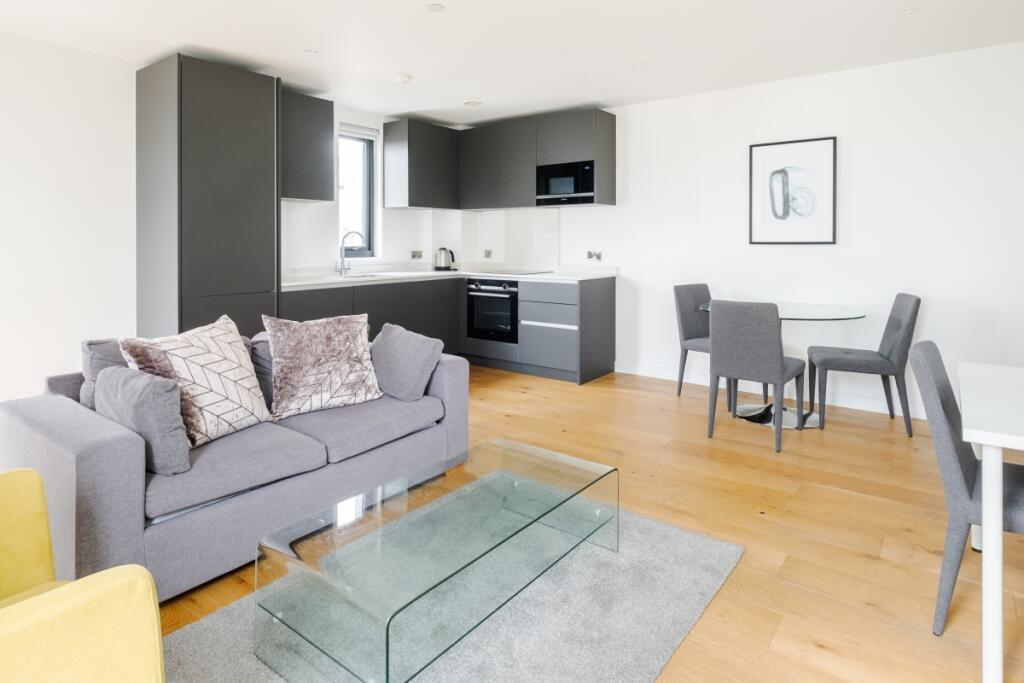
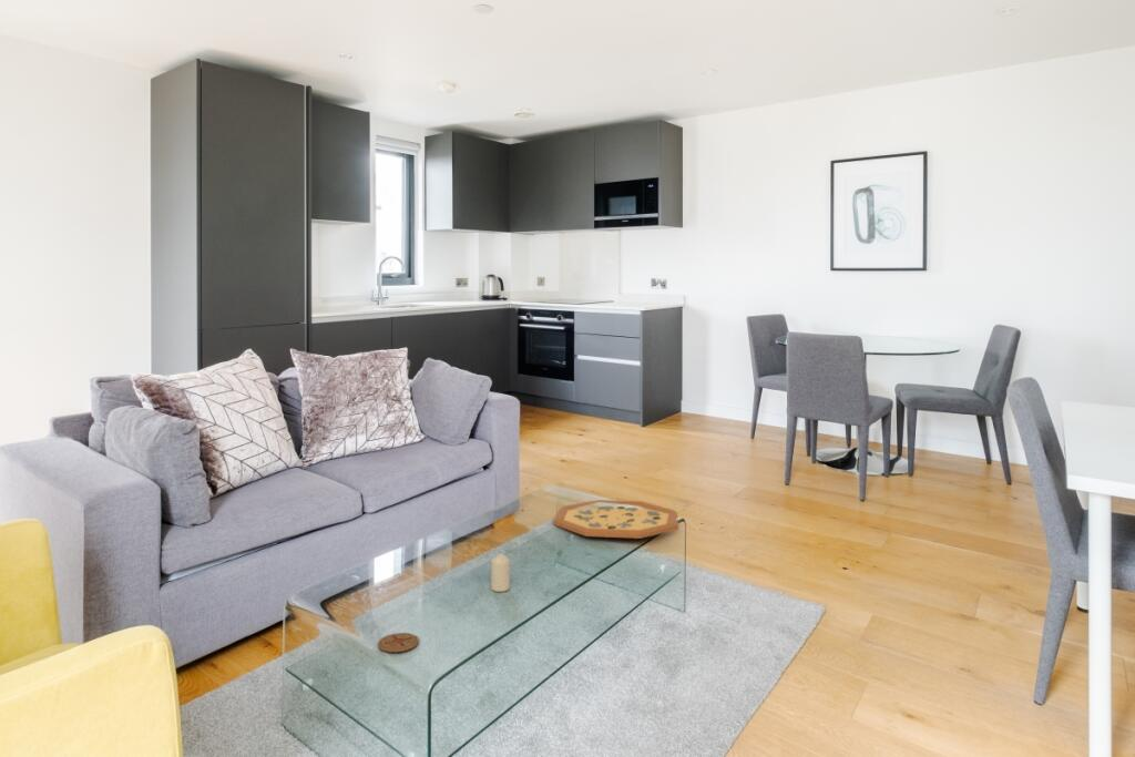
+ decorative tray (616, 516)
+ coaster (398, 642)
+ candle (500, 572)
